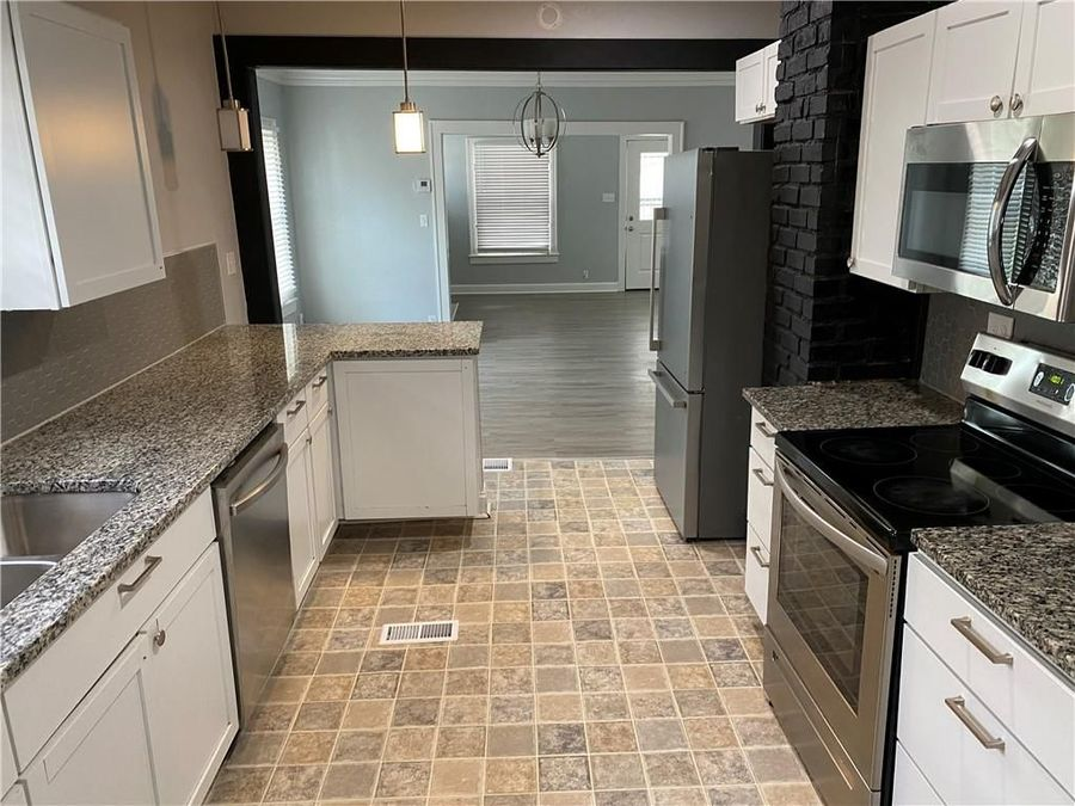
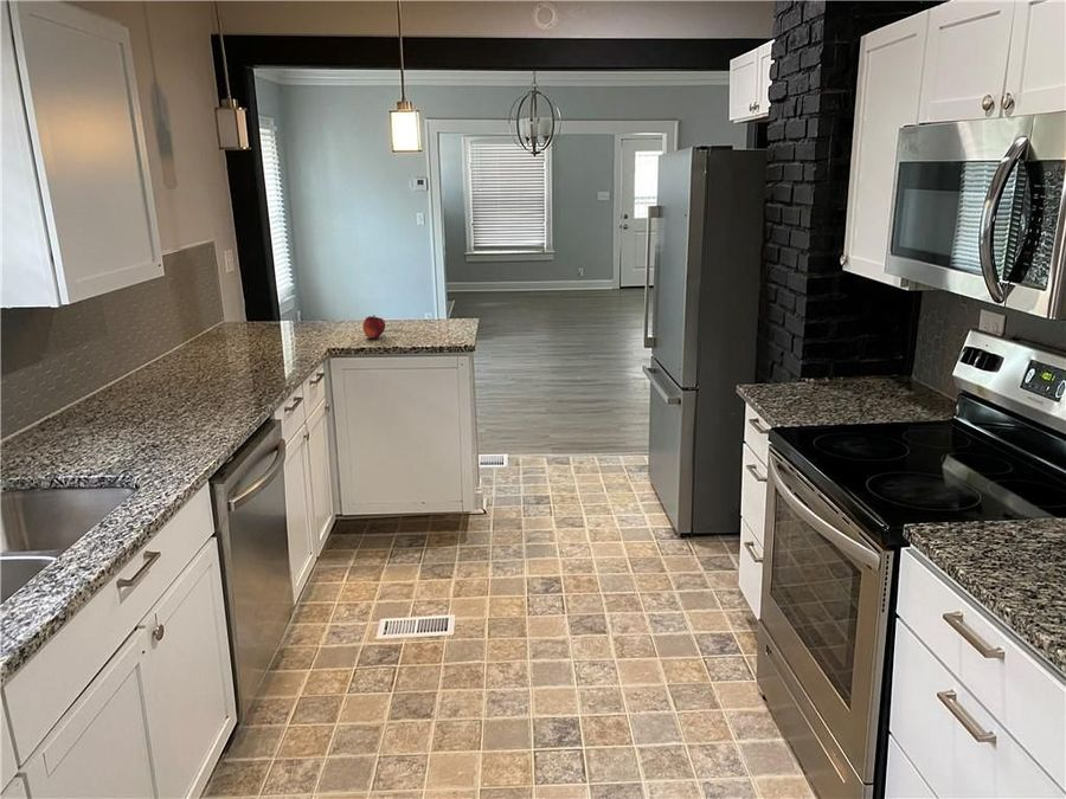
+ fruit (373, 326)
